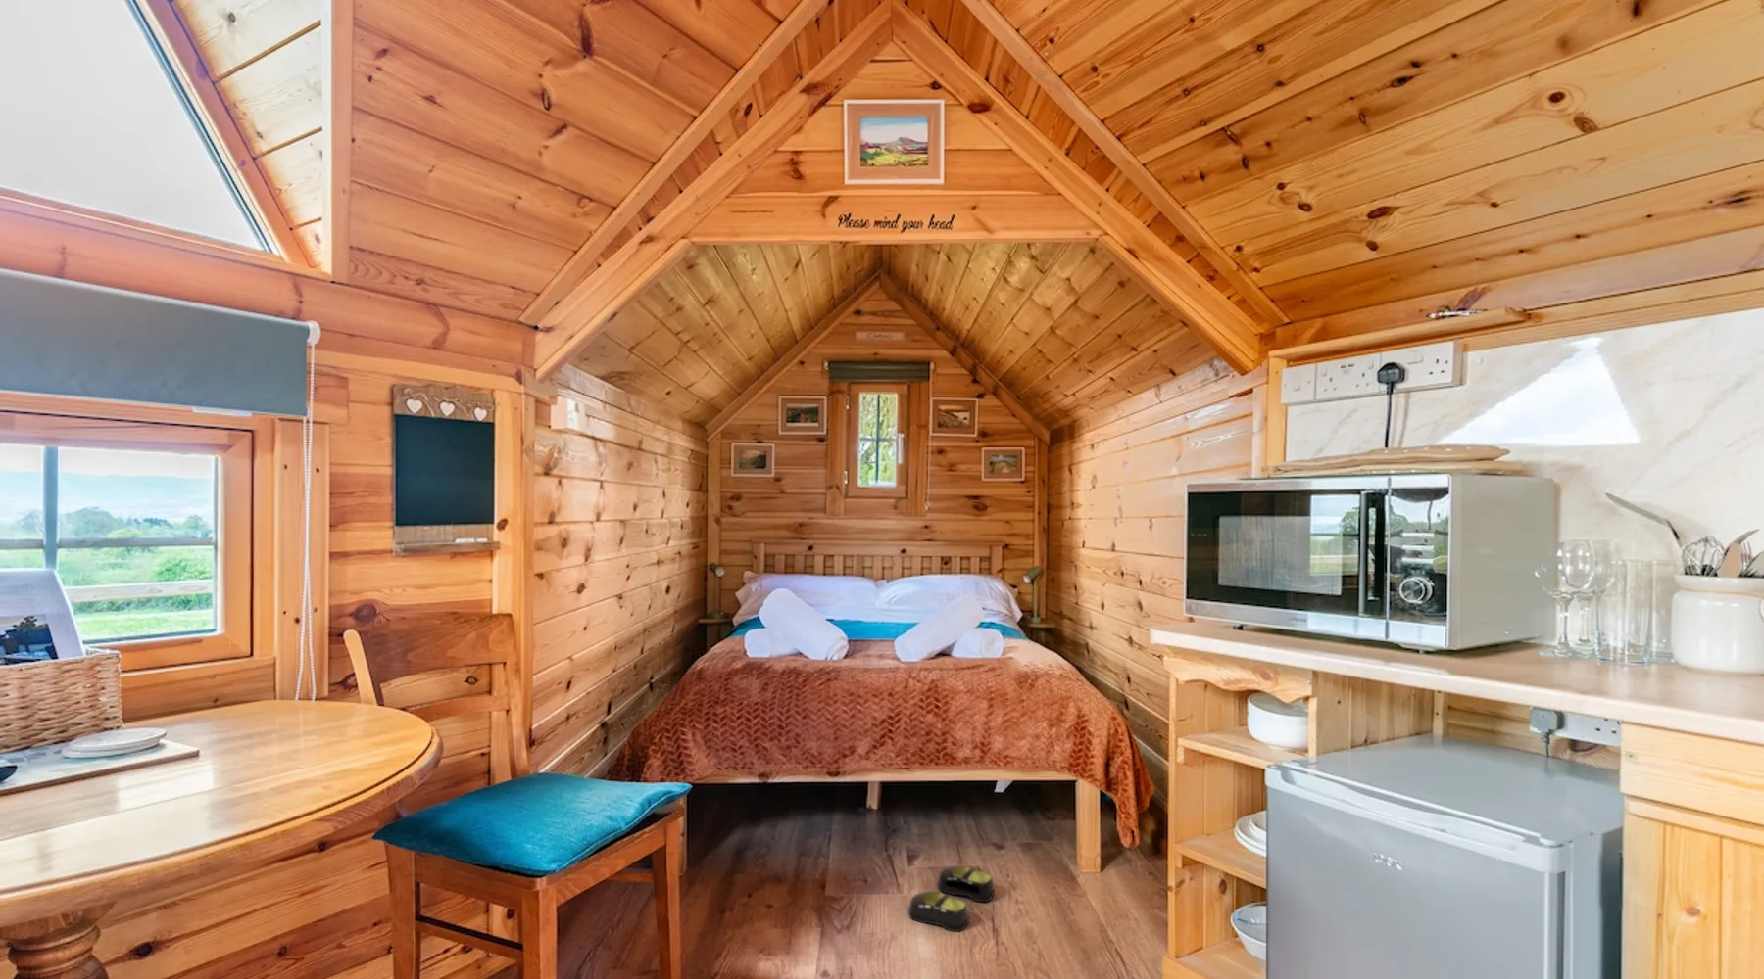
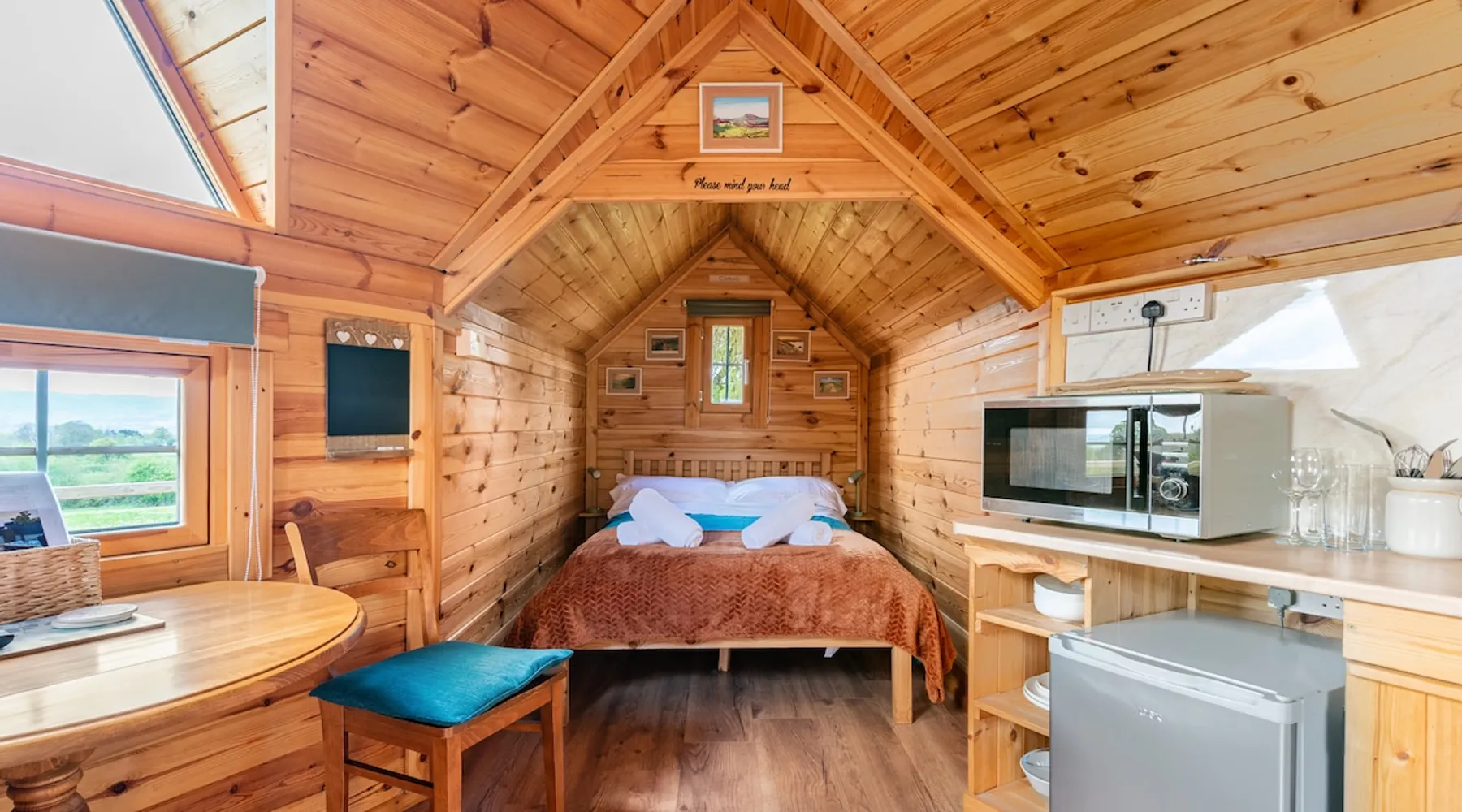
- slippers (952, 893)
